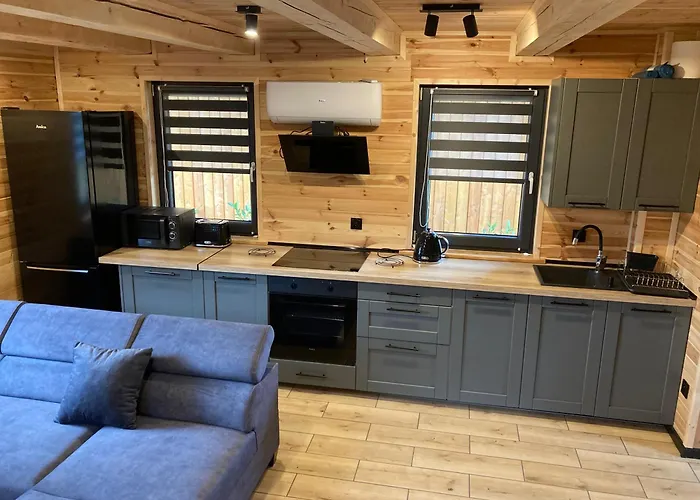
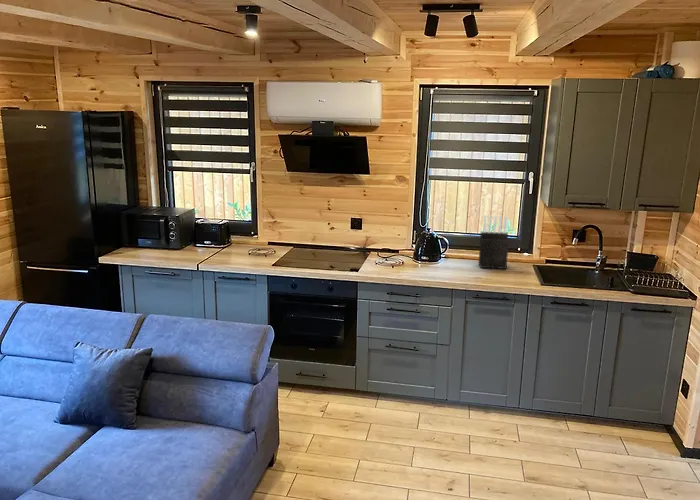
+ knife block (494, 241)
